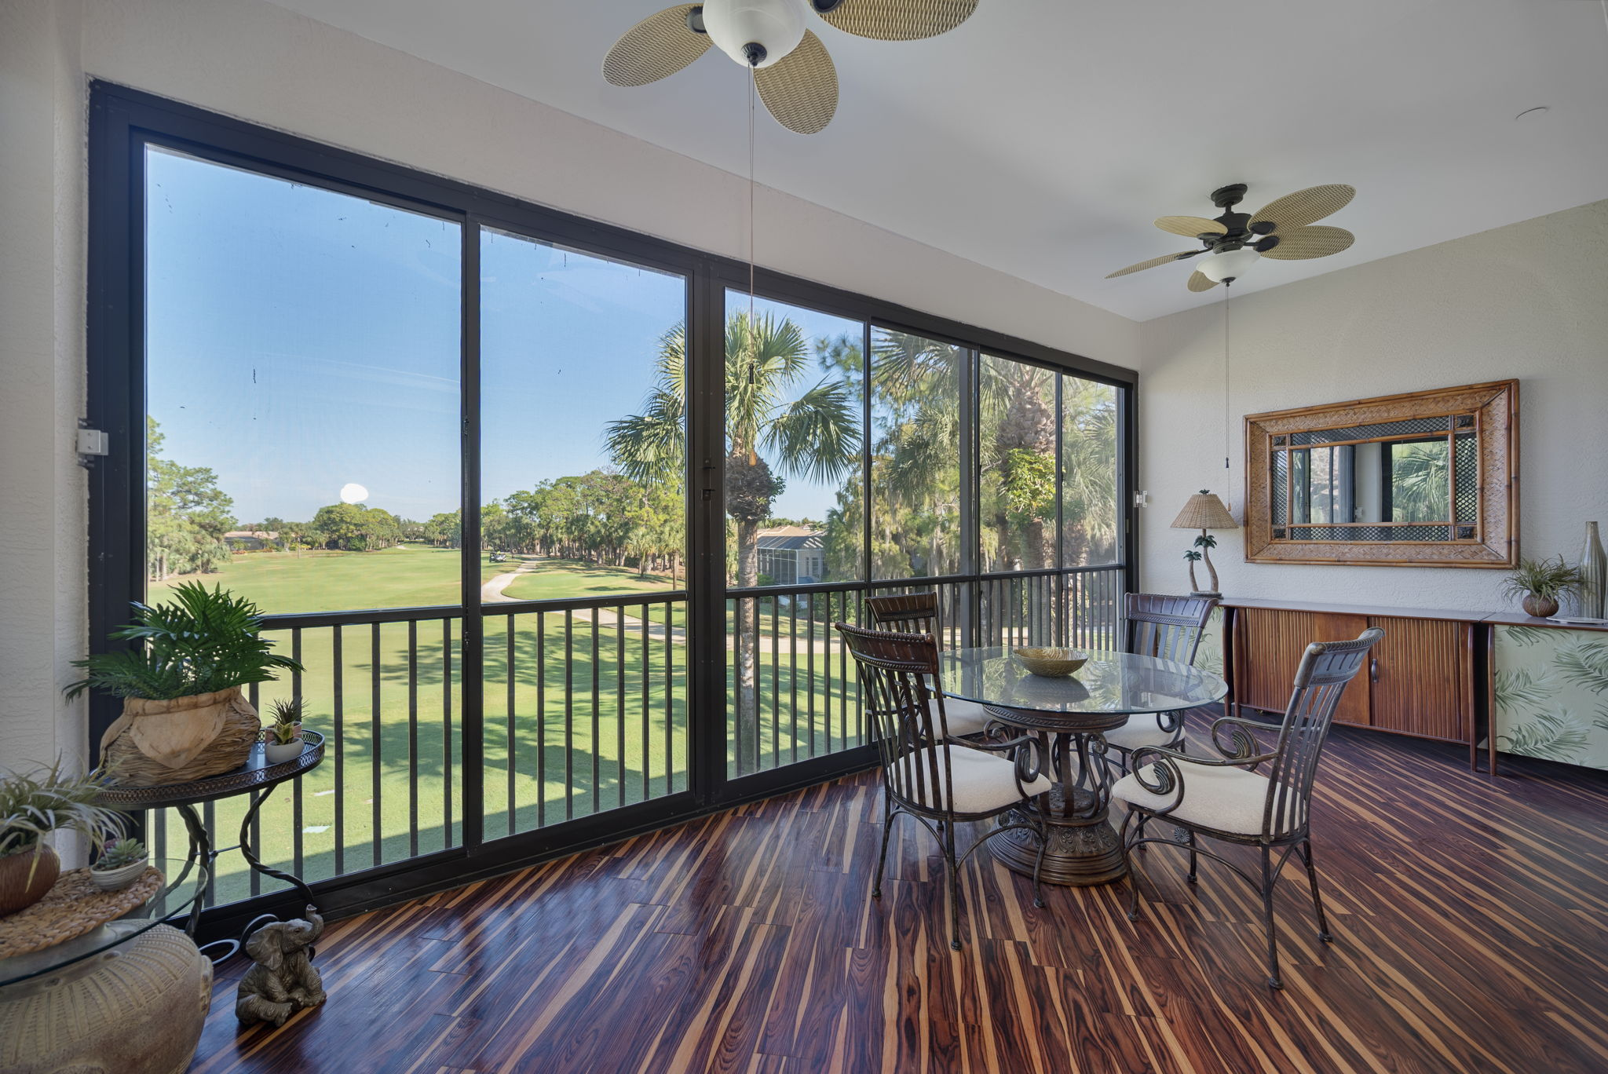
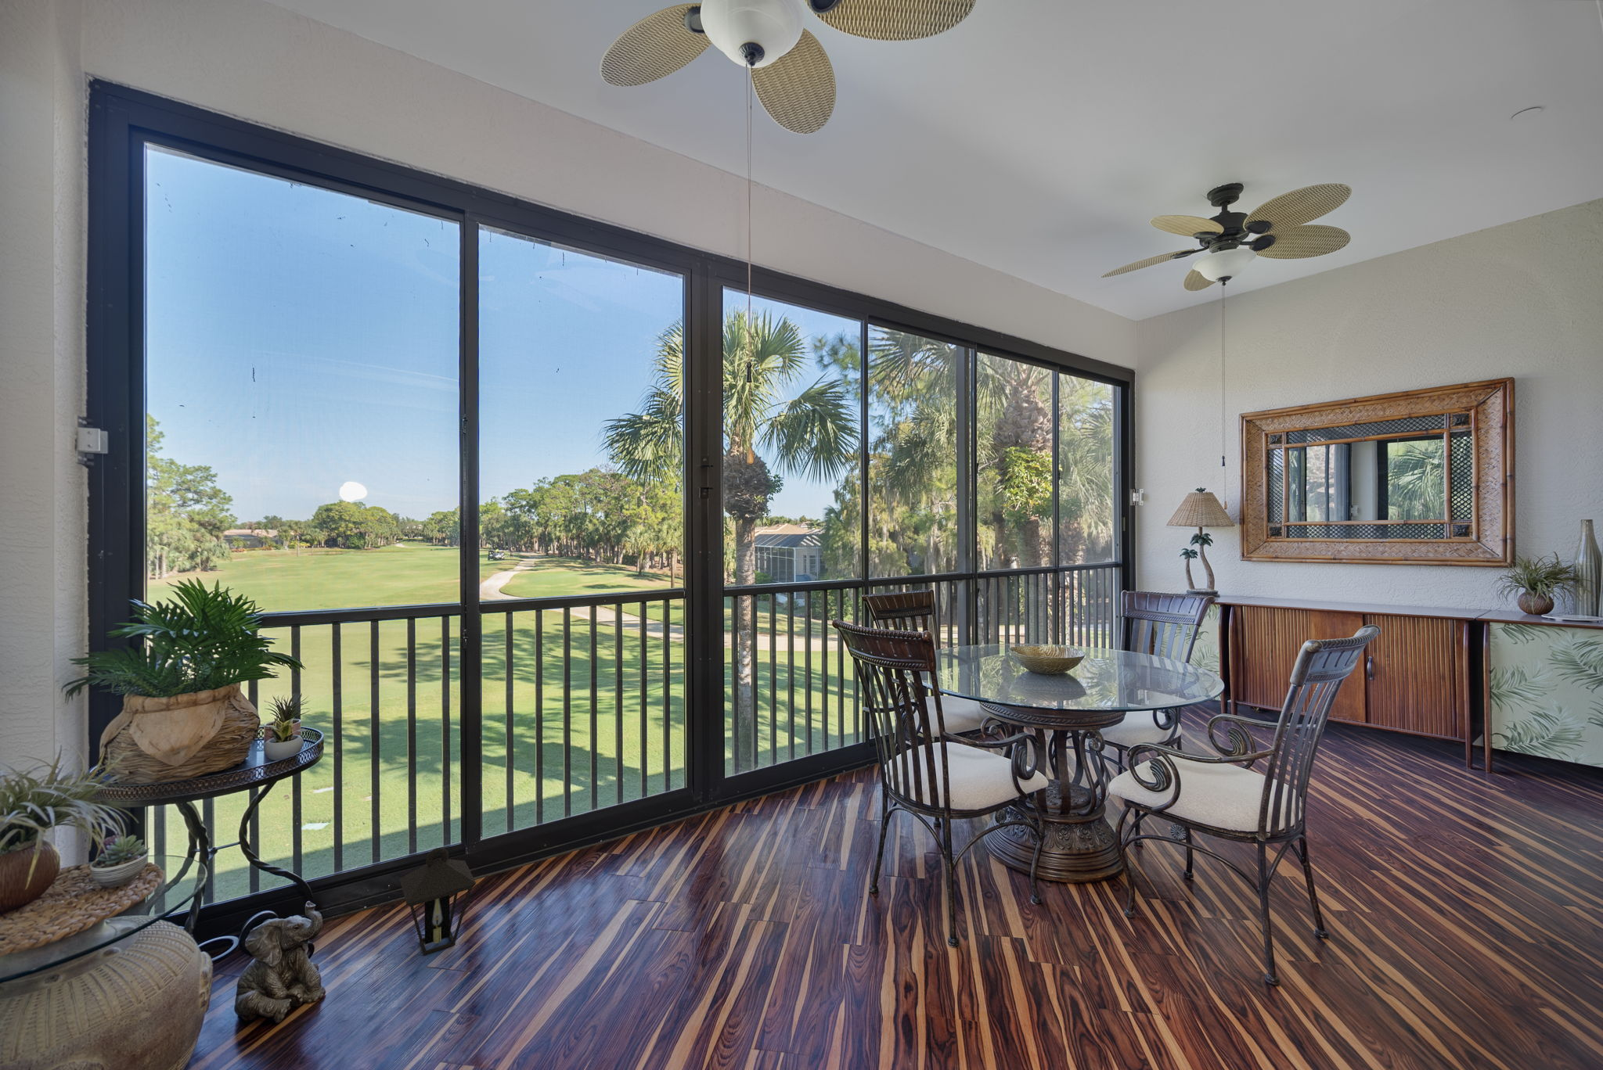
+ lantern (437, 894)
